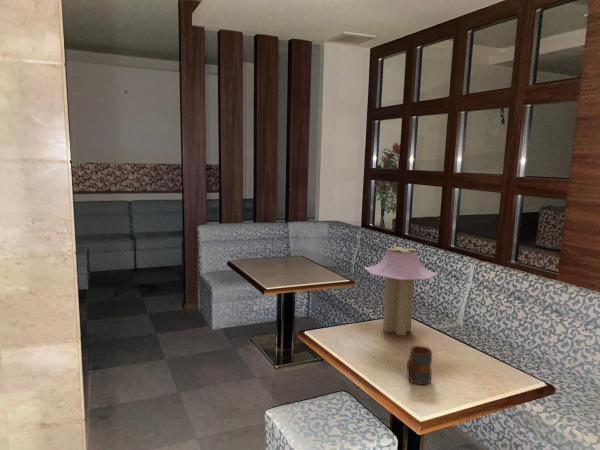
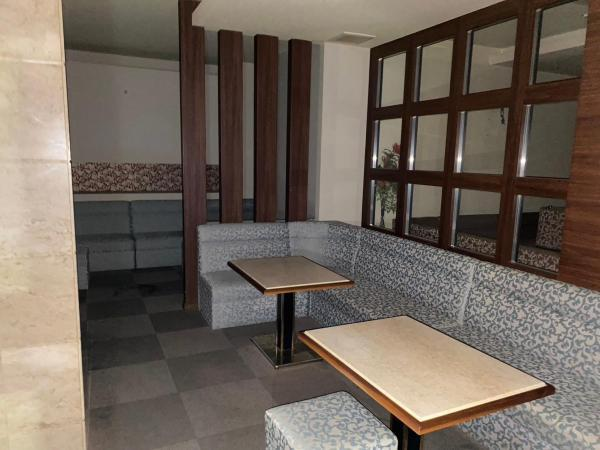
- table lamp (403, 293)
- mug (417, 365)
